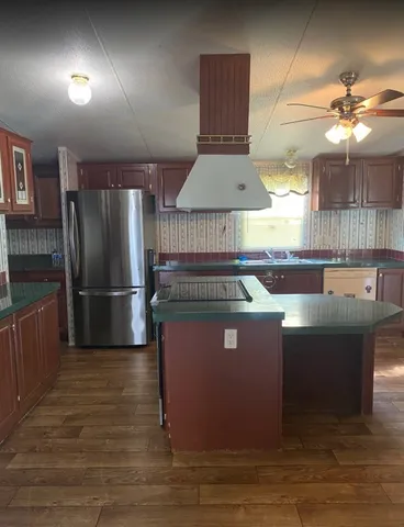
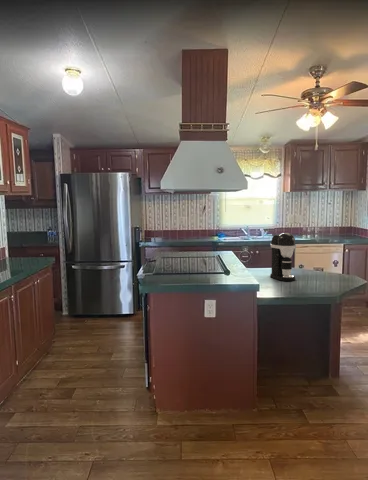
+ coffee maker (282, 255)
